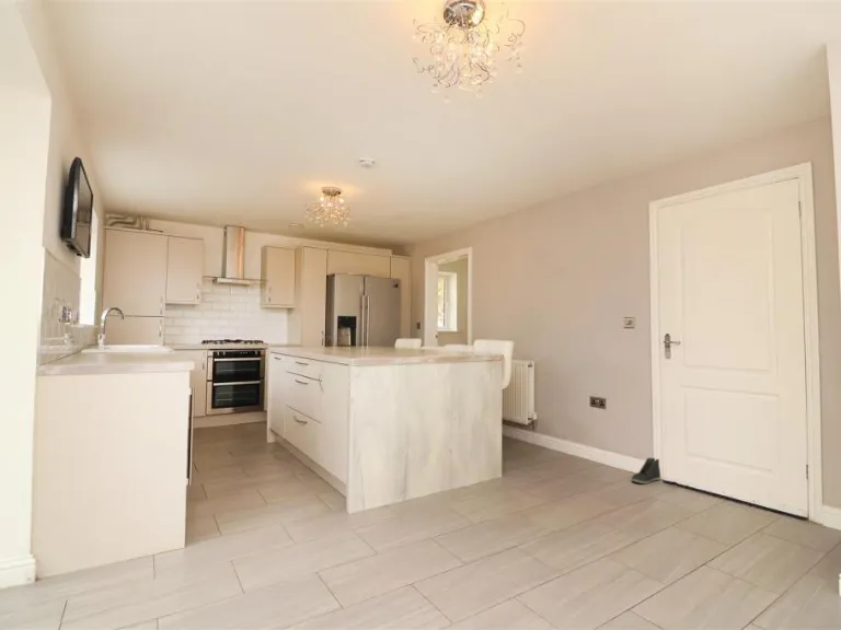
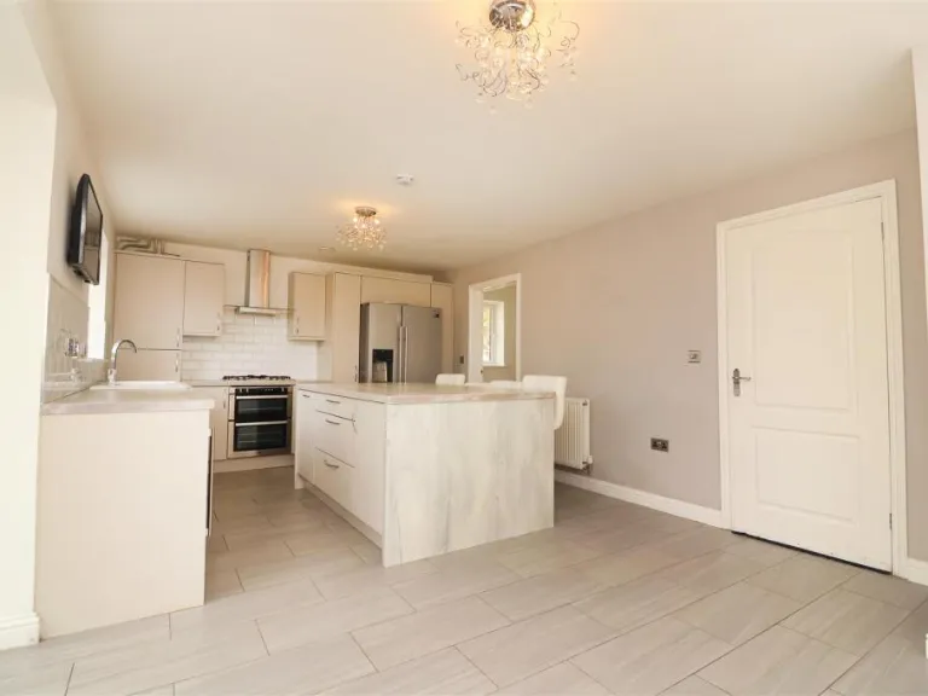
- sneaker (645, 469)
